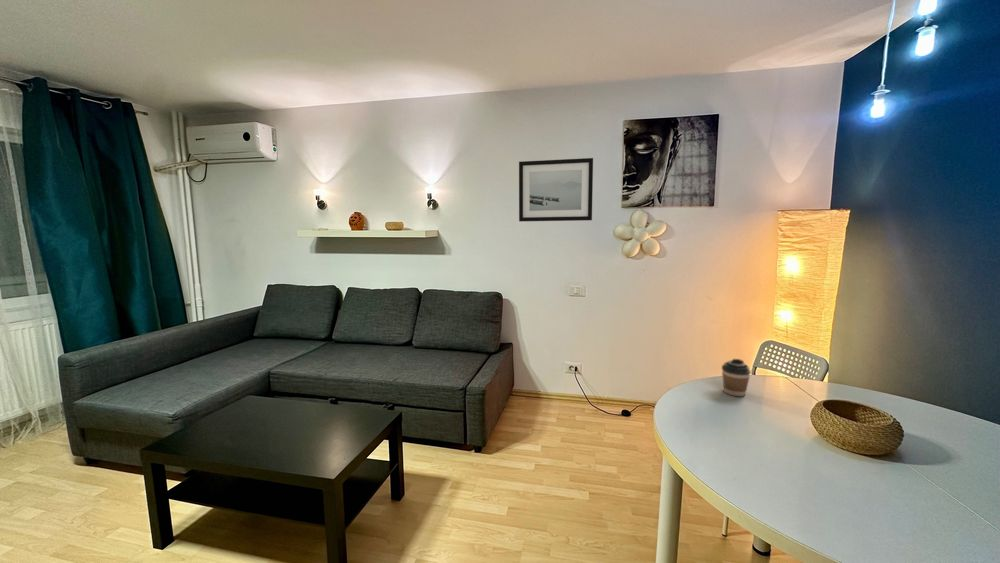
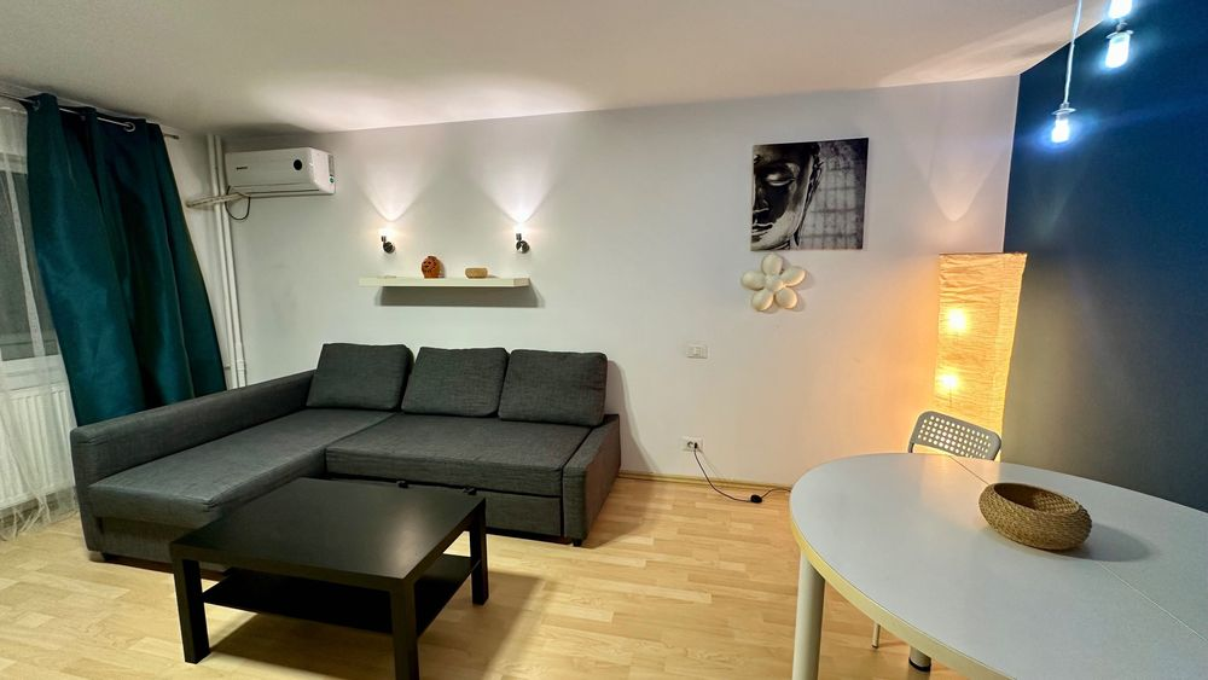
- wall art (555, 190)
- coffee cup (735, 376)
